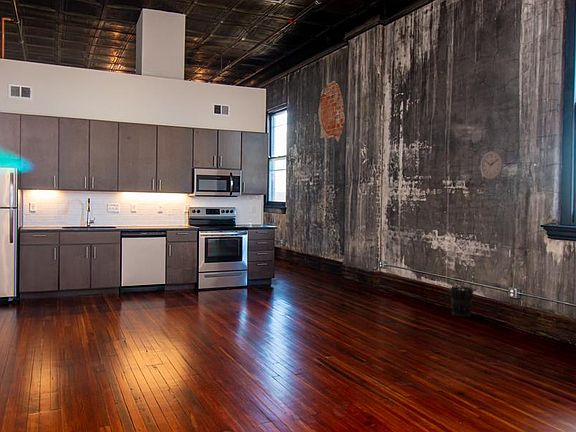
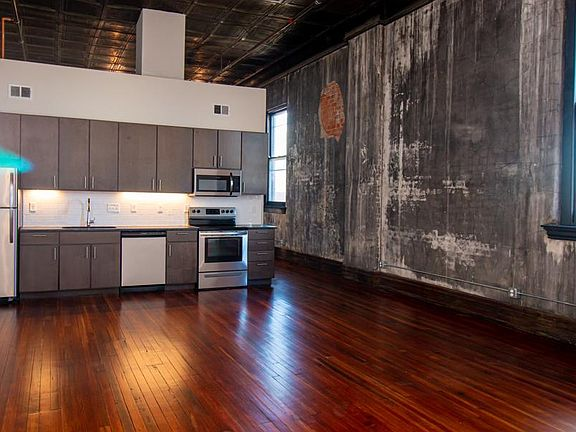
- wall clock (491, 165)
- wastebasket (461, 301)
